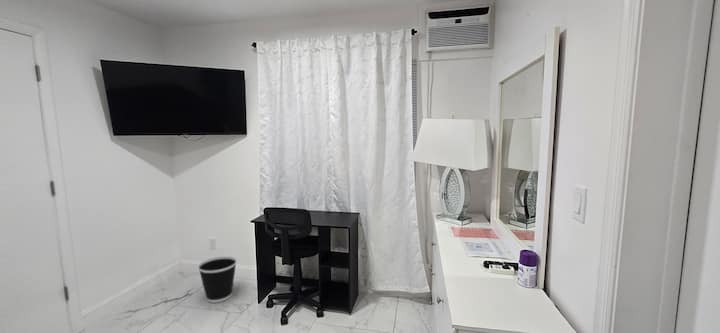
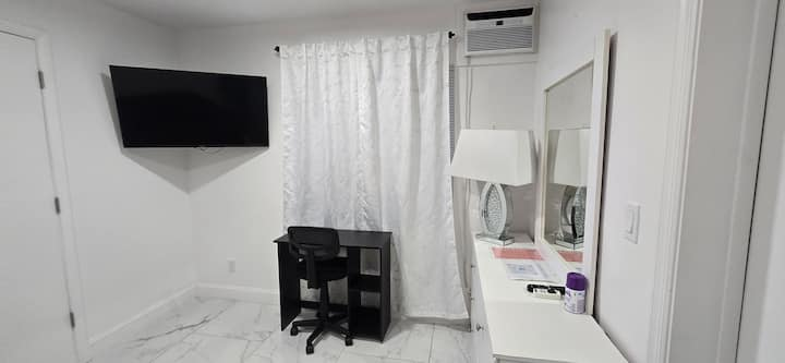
- wastebasket (218, 279)
